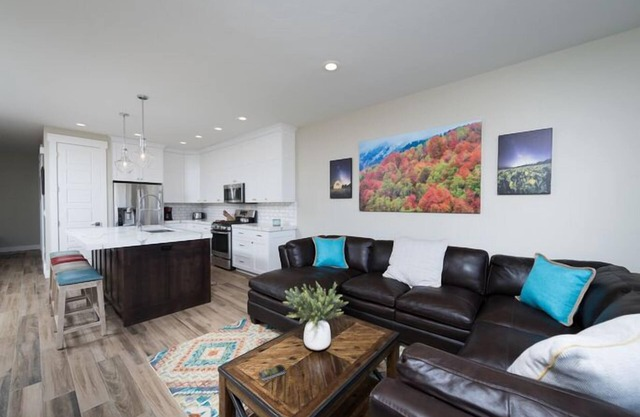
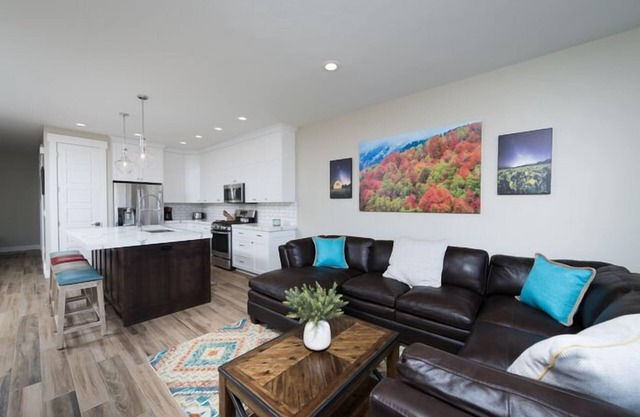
- remote control (272, 372)
